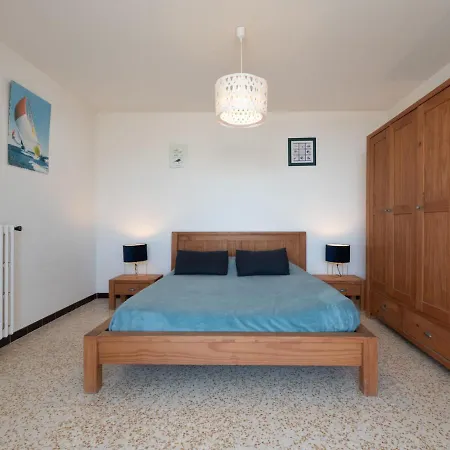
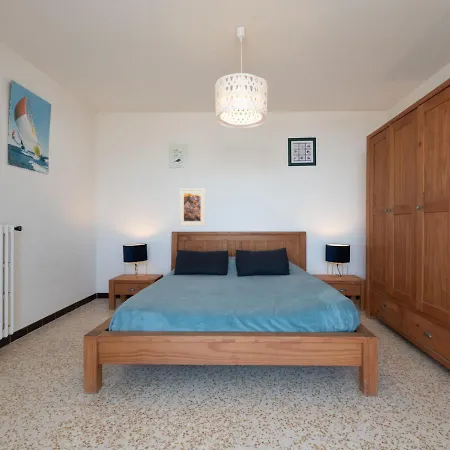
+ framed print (192, 207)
